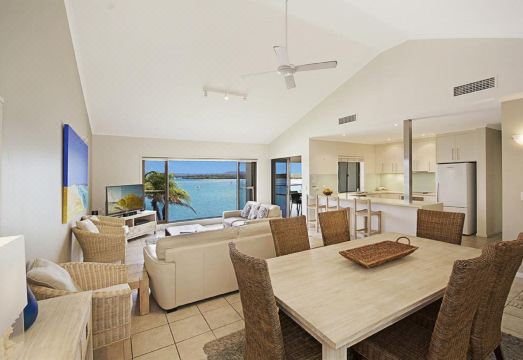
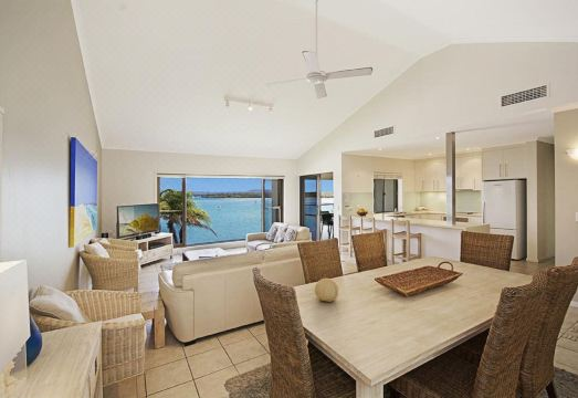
+ decorative ball (326, 289)
